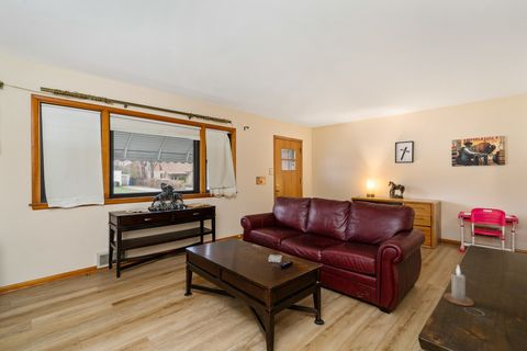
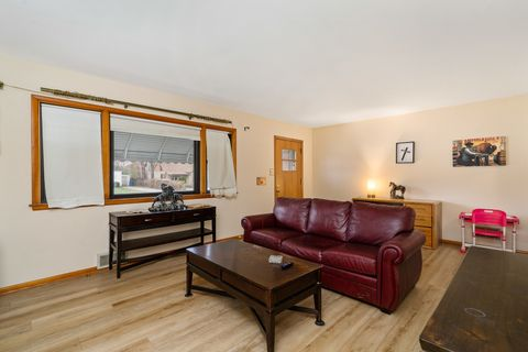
- candle (458, 282)
